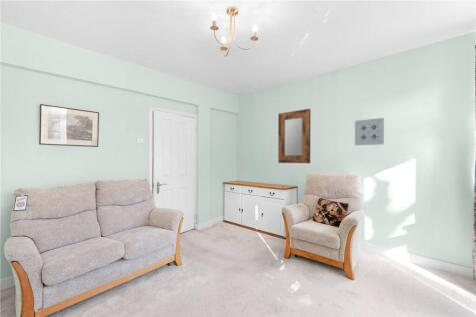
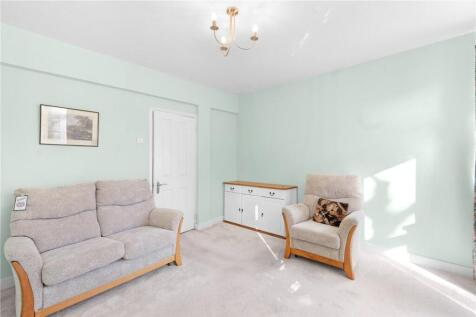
- home mirror (293, 137)
- wall art (368, 132)
